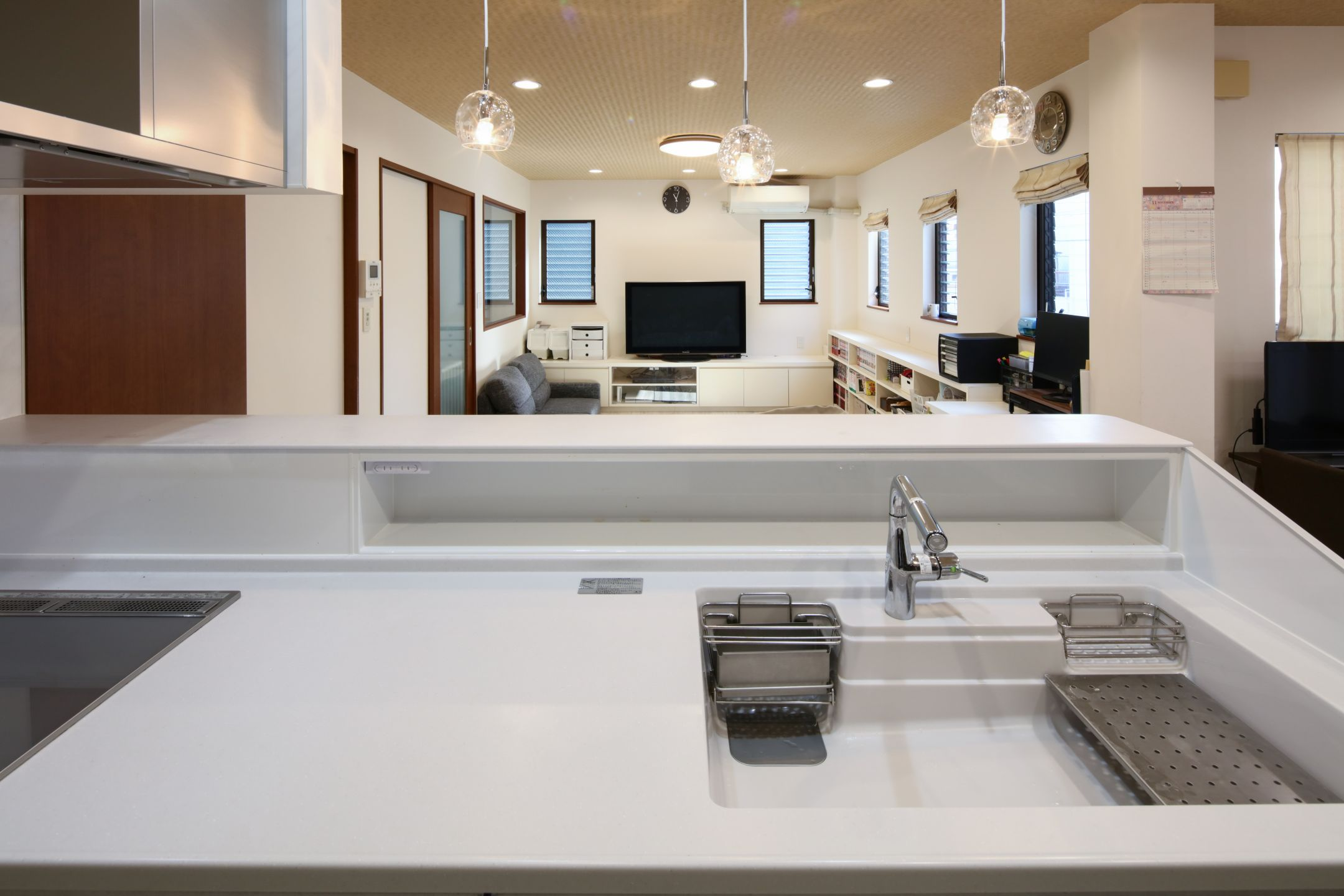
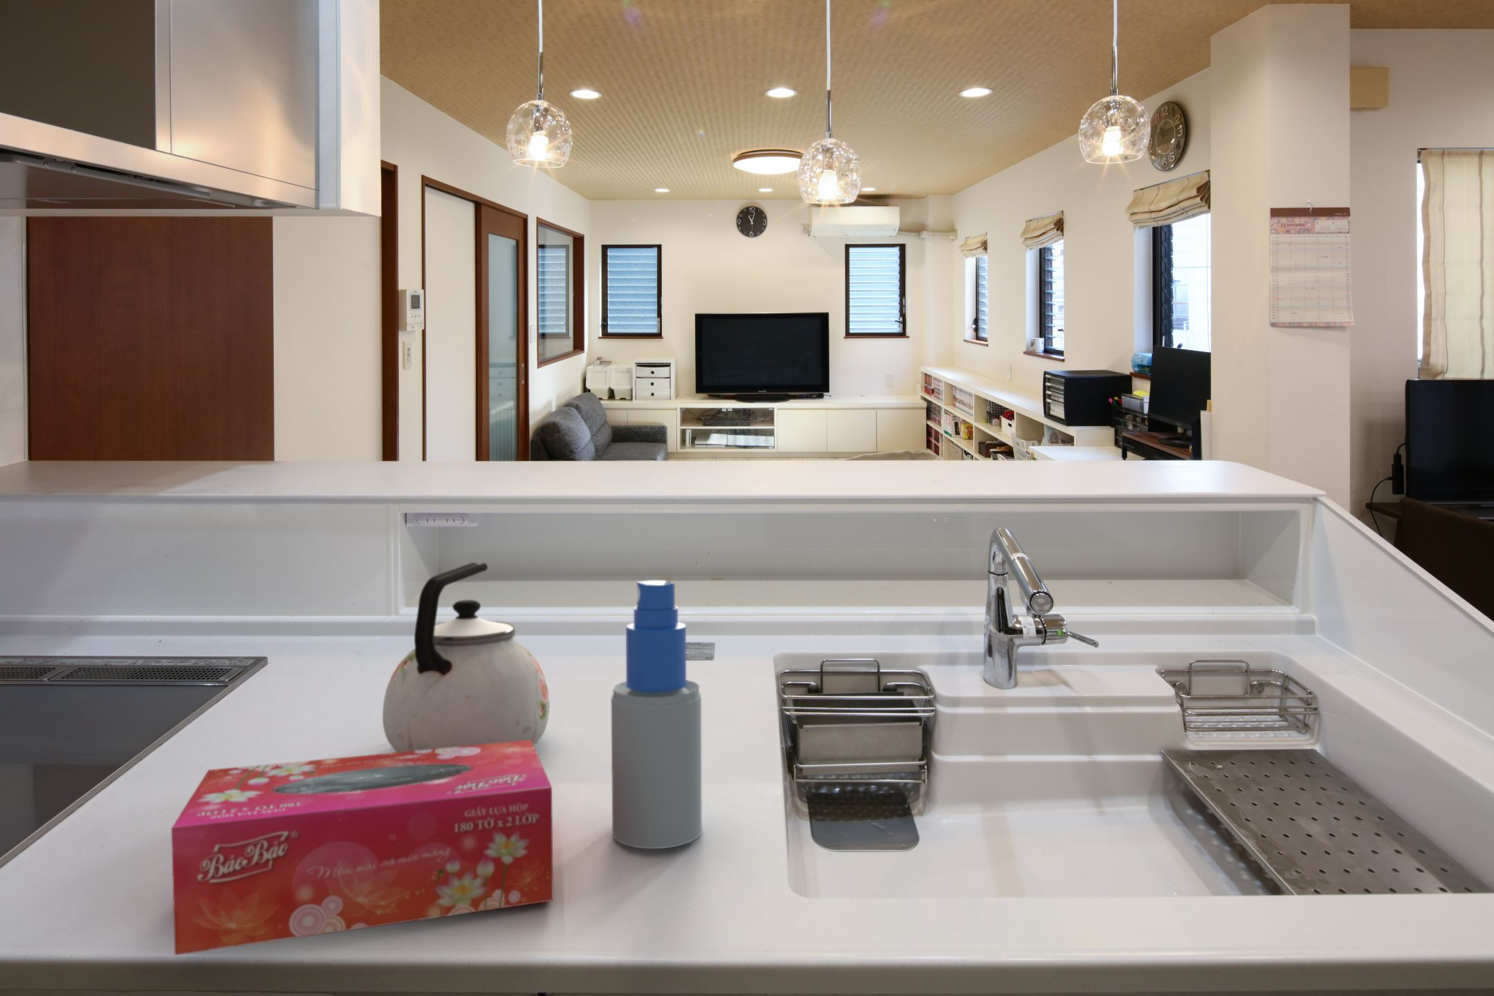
+ spray bottle (656, 707)
+ kettle (468, 658)
+ tissue box (376, 834)
